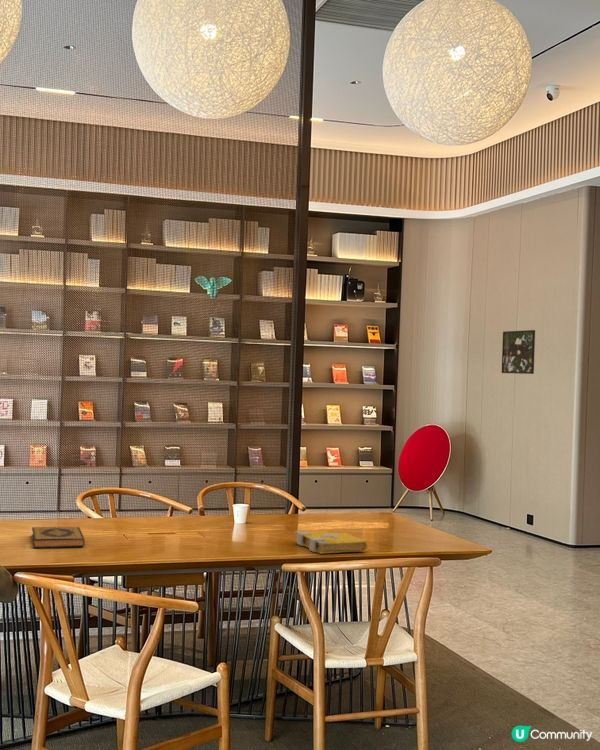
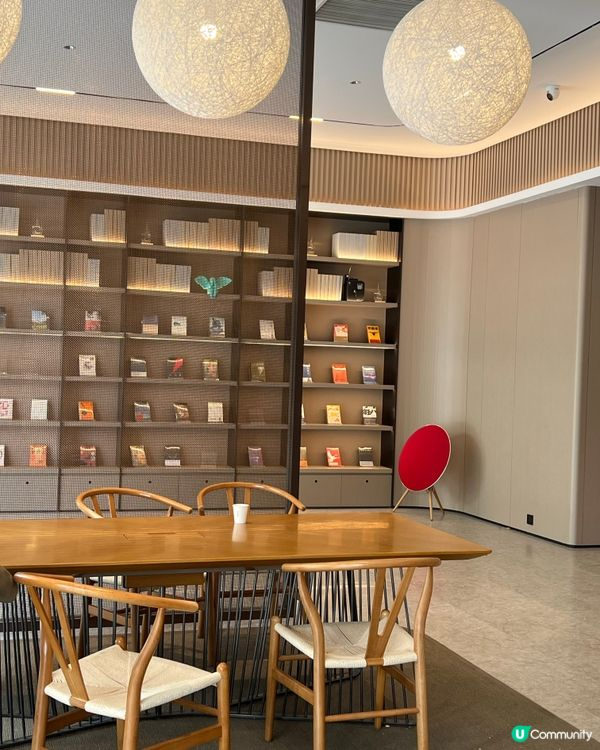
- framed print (517, 352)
- spell book (328, 540)
- hardback book (57, 536)
